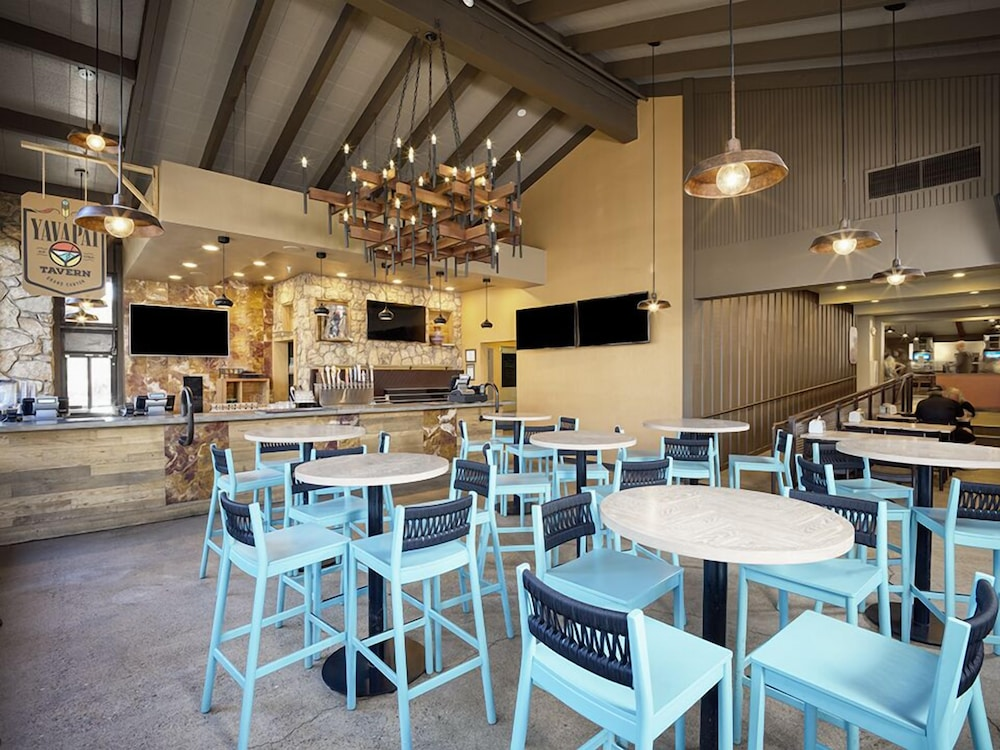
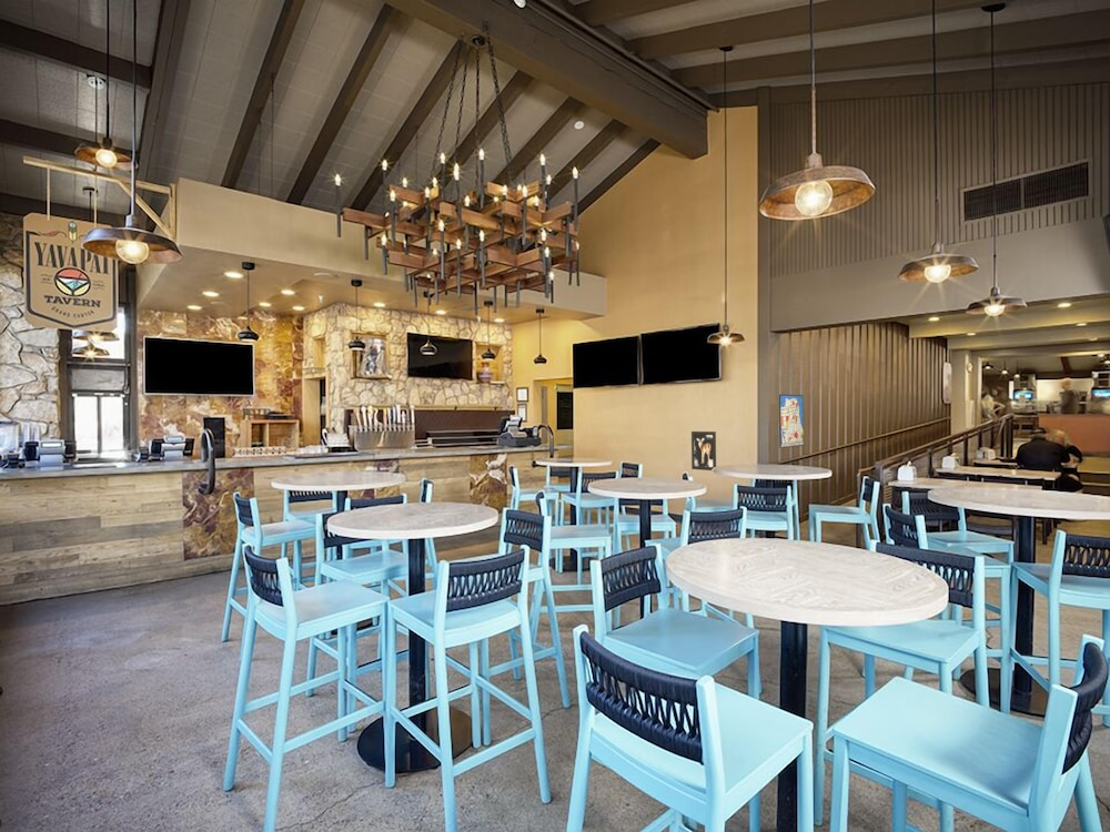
+ wall art (703, 450)
+ wall art (791, 420)
